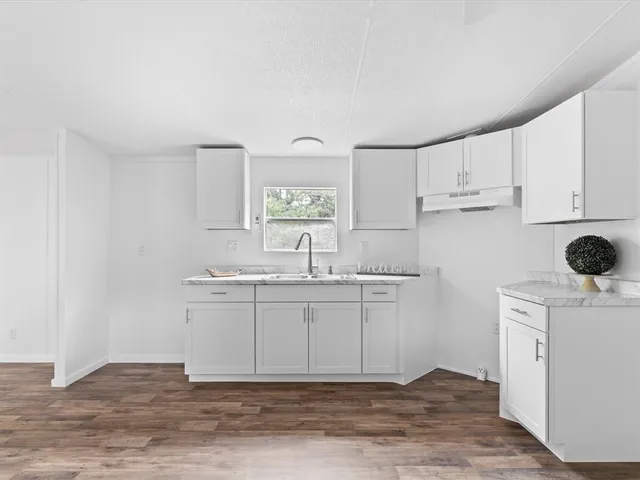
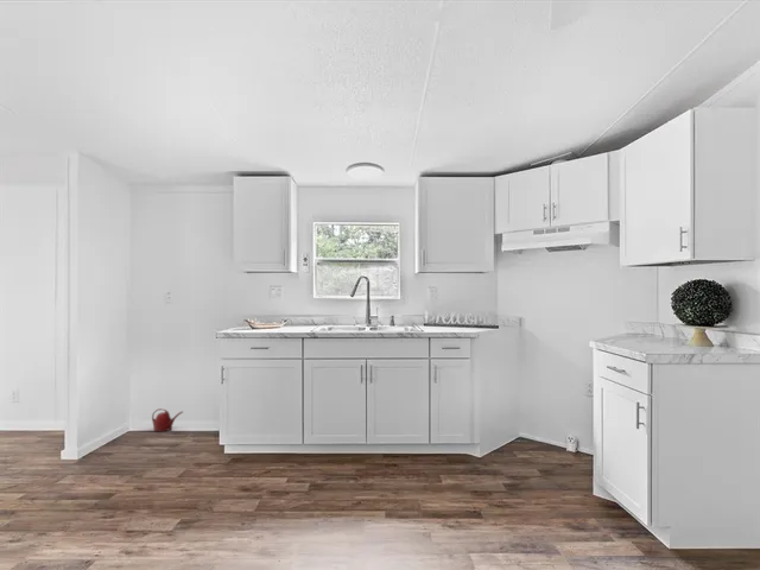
+ watering can (167, 419)
